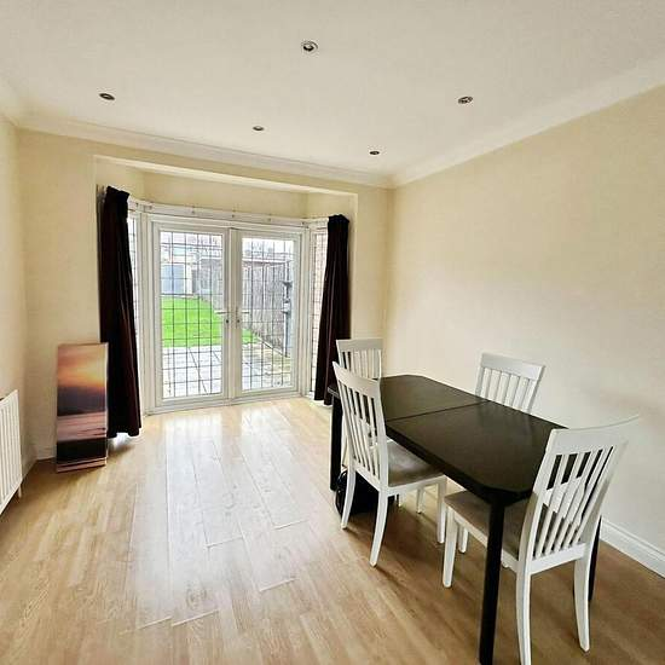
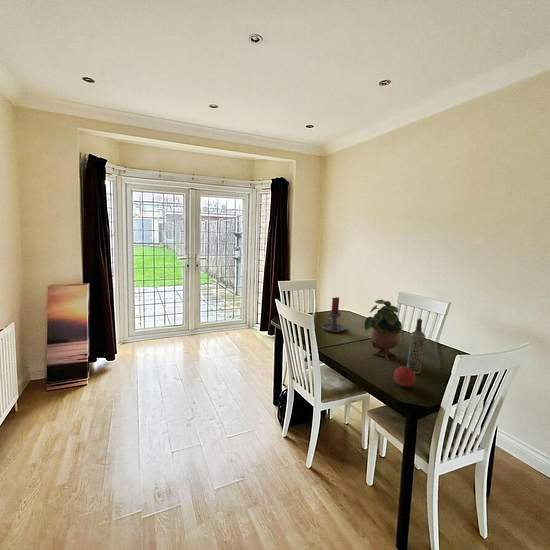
+ potted plant (383, 327)
+ bottle (416, 345)
+ fruit (404, 376)
+ candle holder (333, 312)
